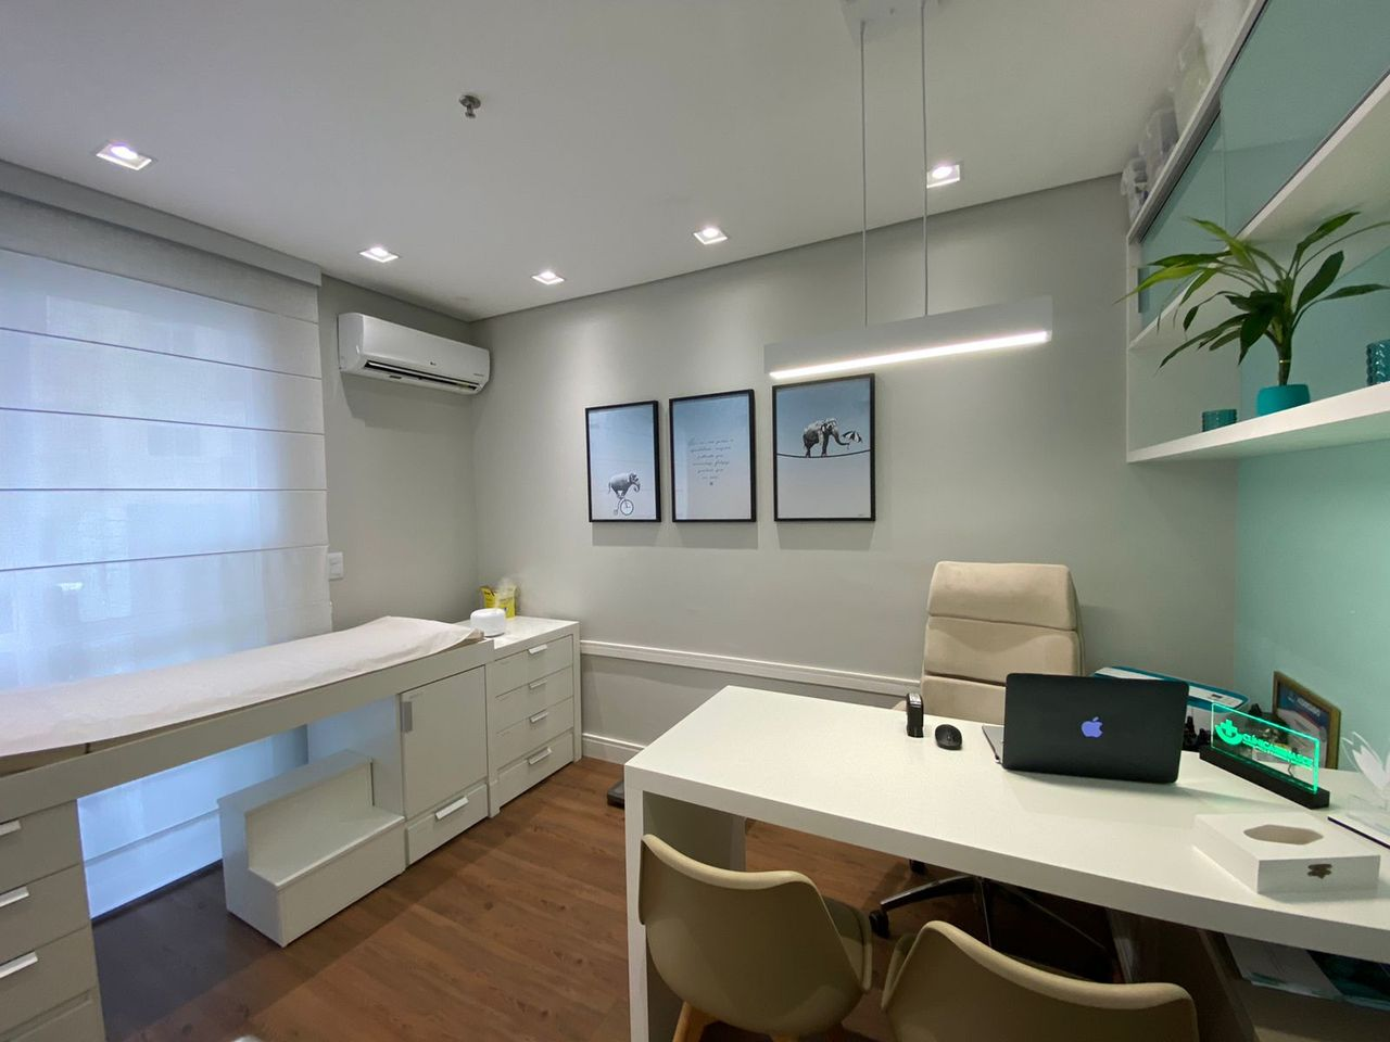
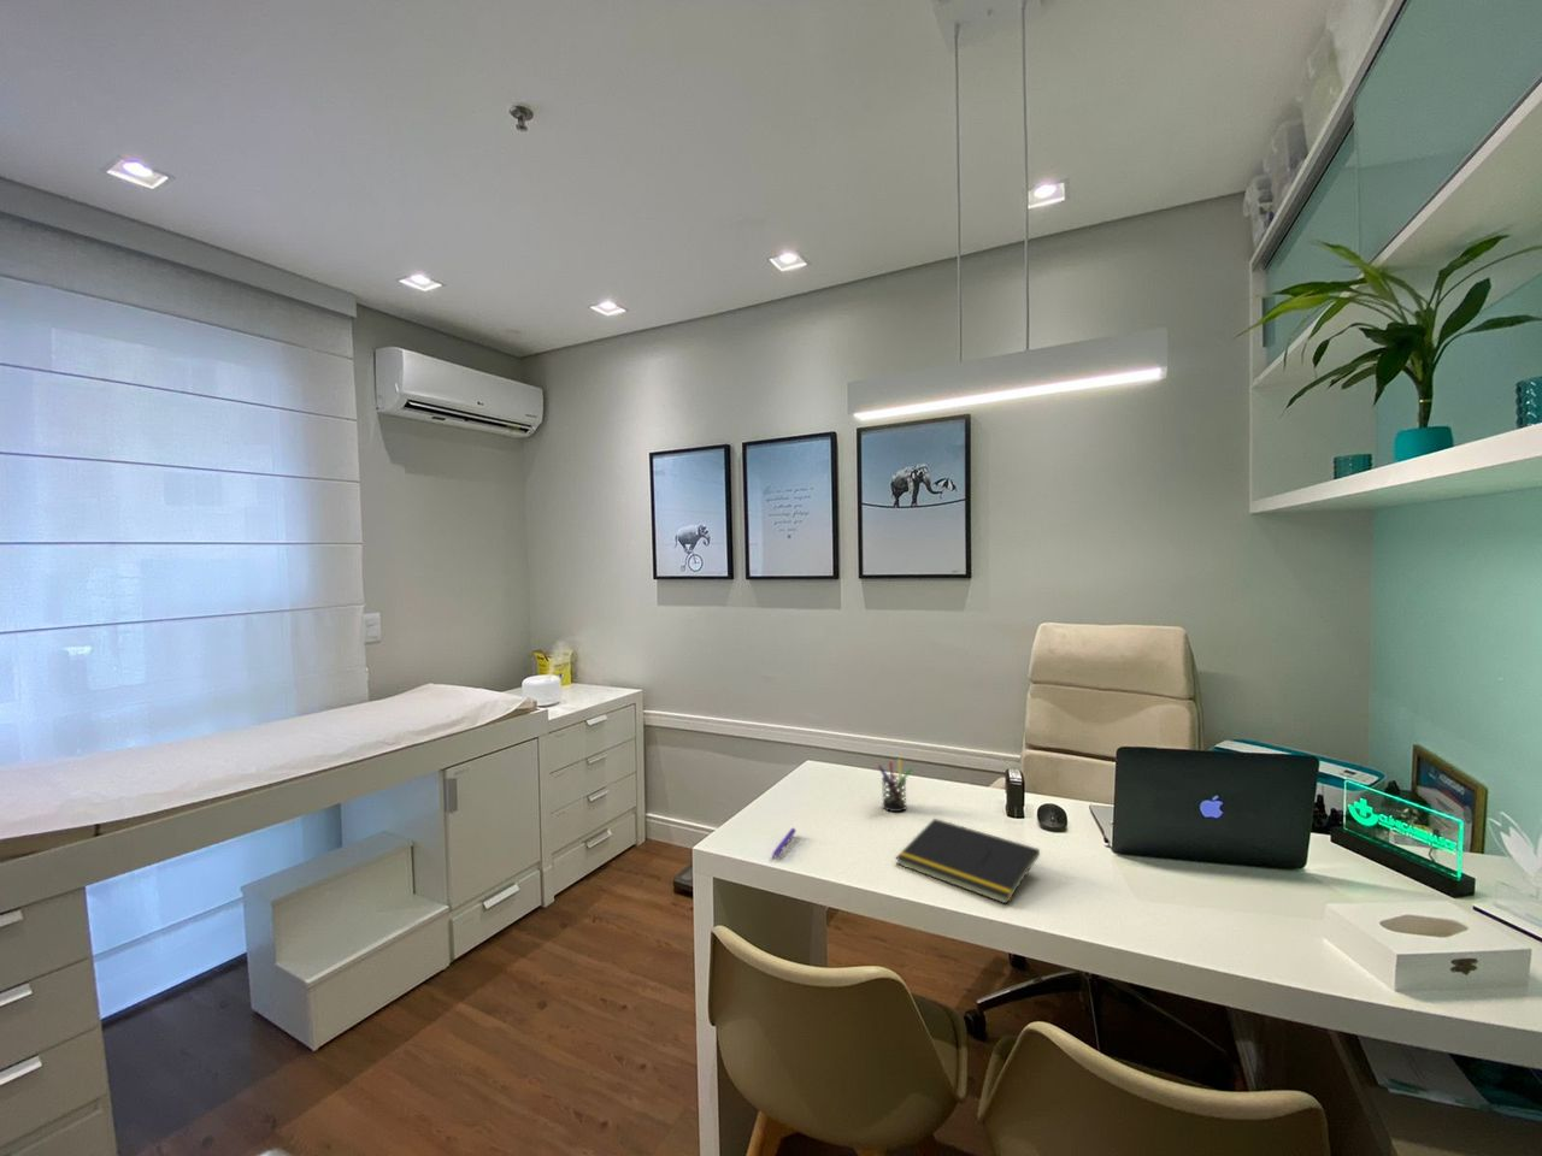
+ pen (783, 841)
+ notepad (966, 856)
+ pen holder (896, 783)
